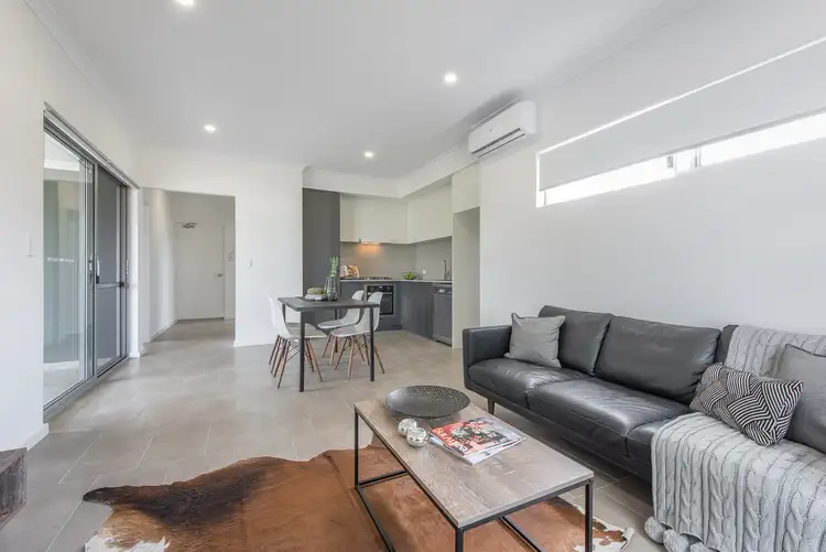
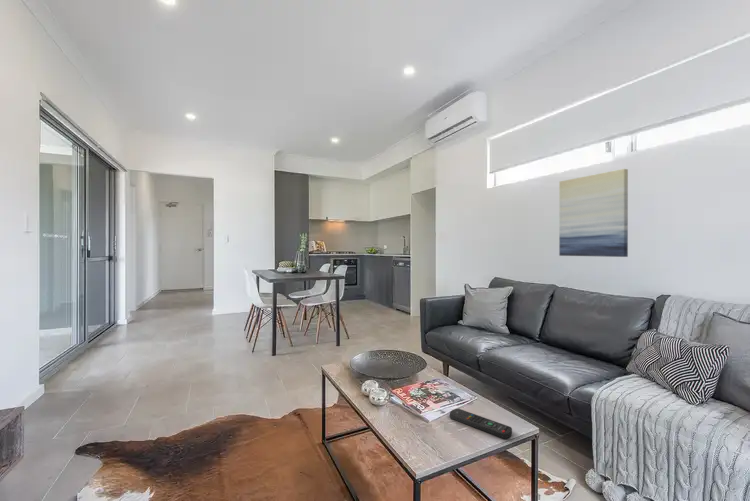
+ wall art (590, 216)
+ remote control (479, 422)
